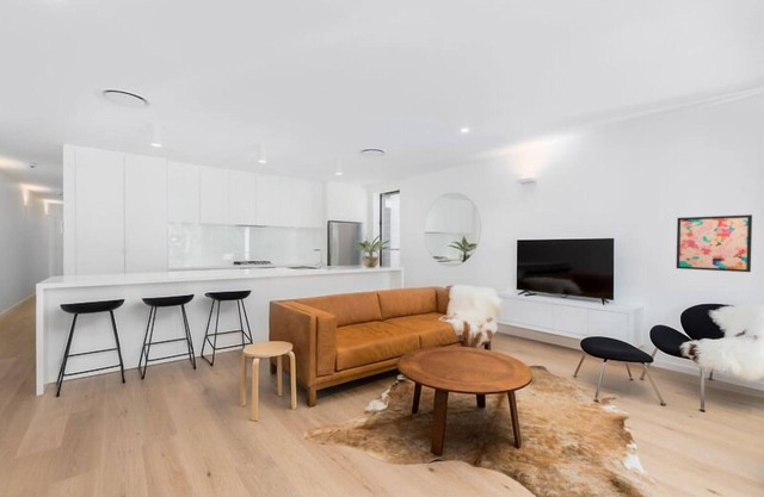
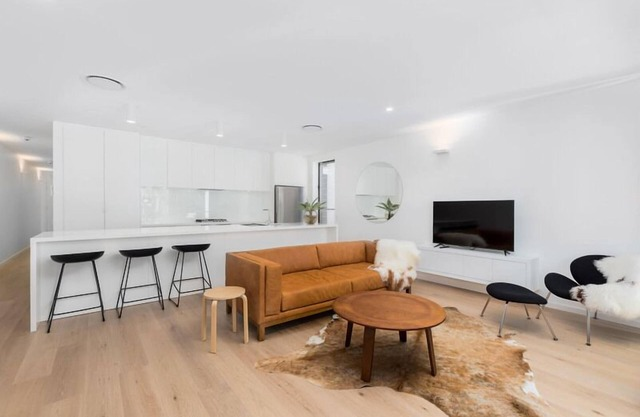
- wall art (711, 243)
